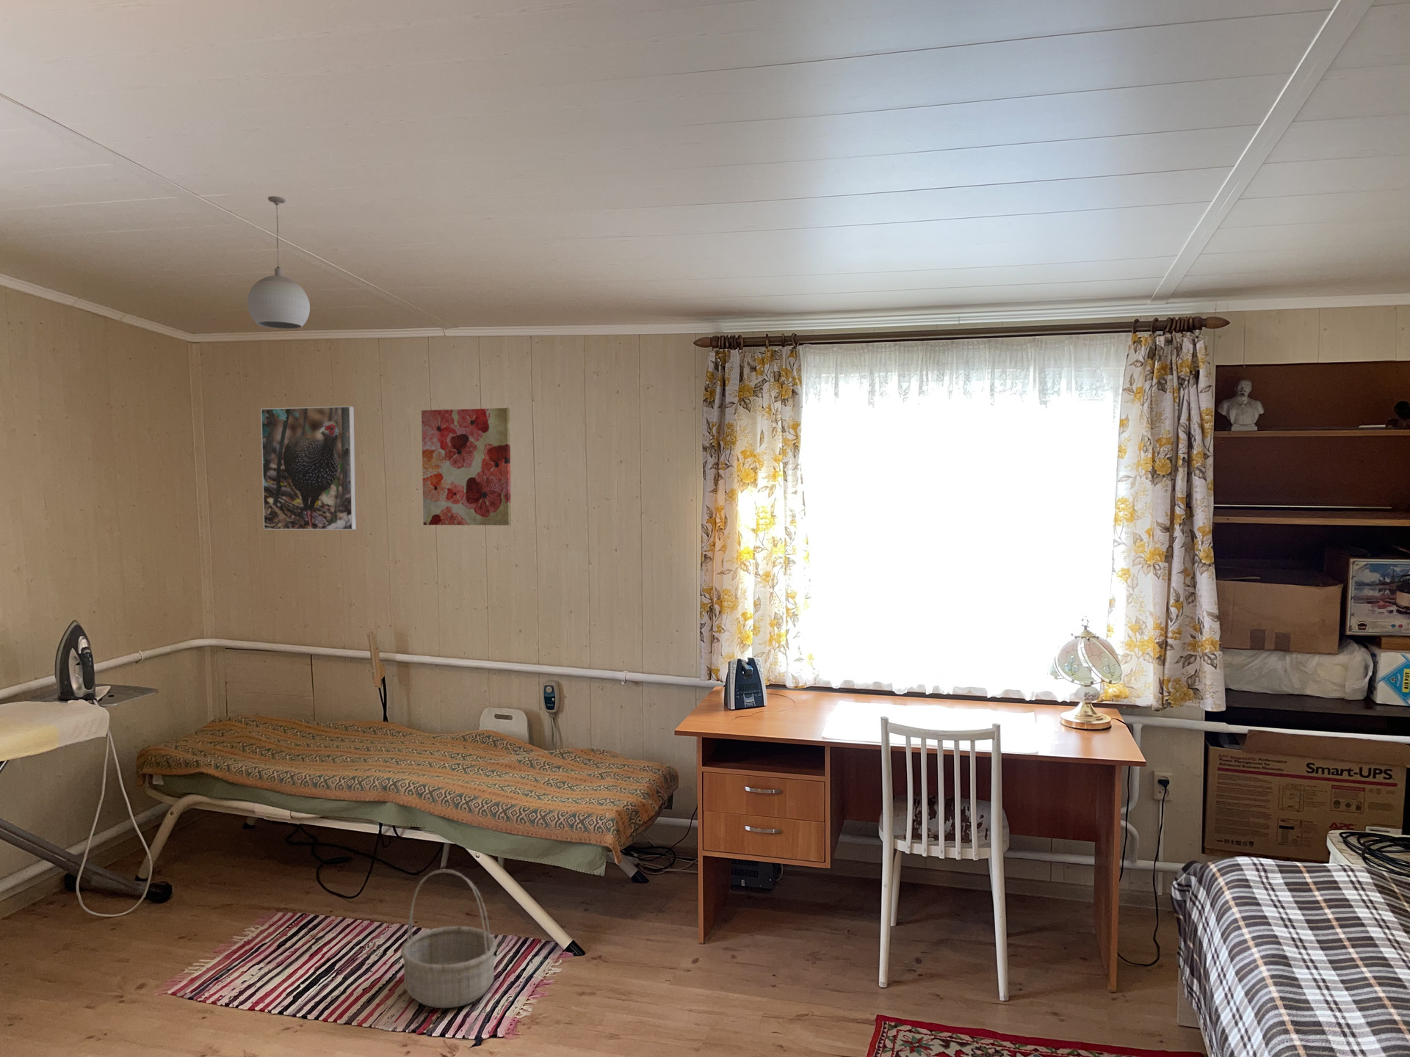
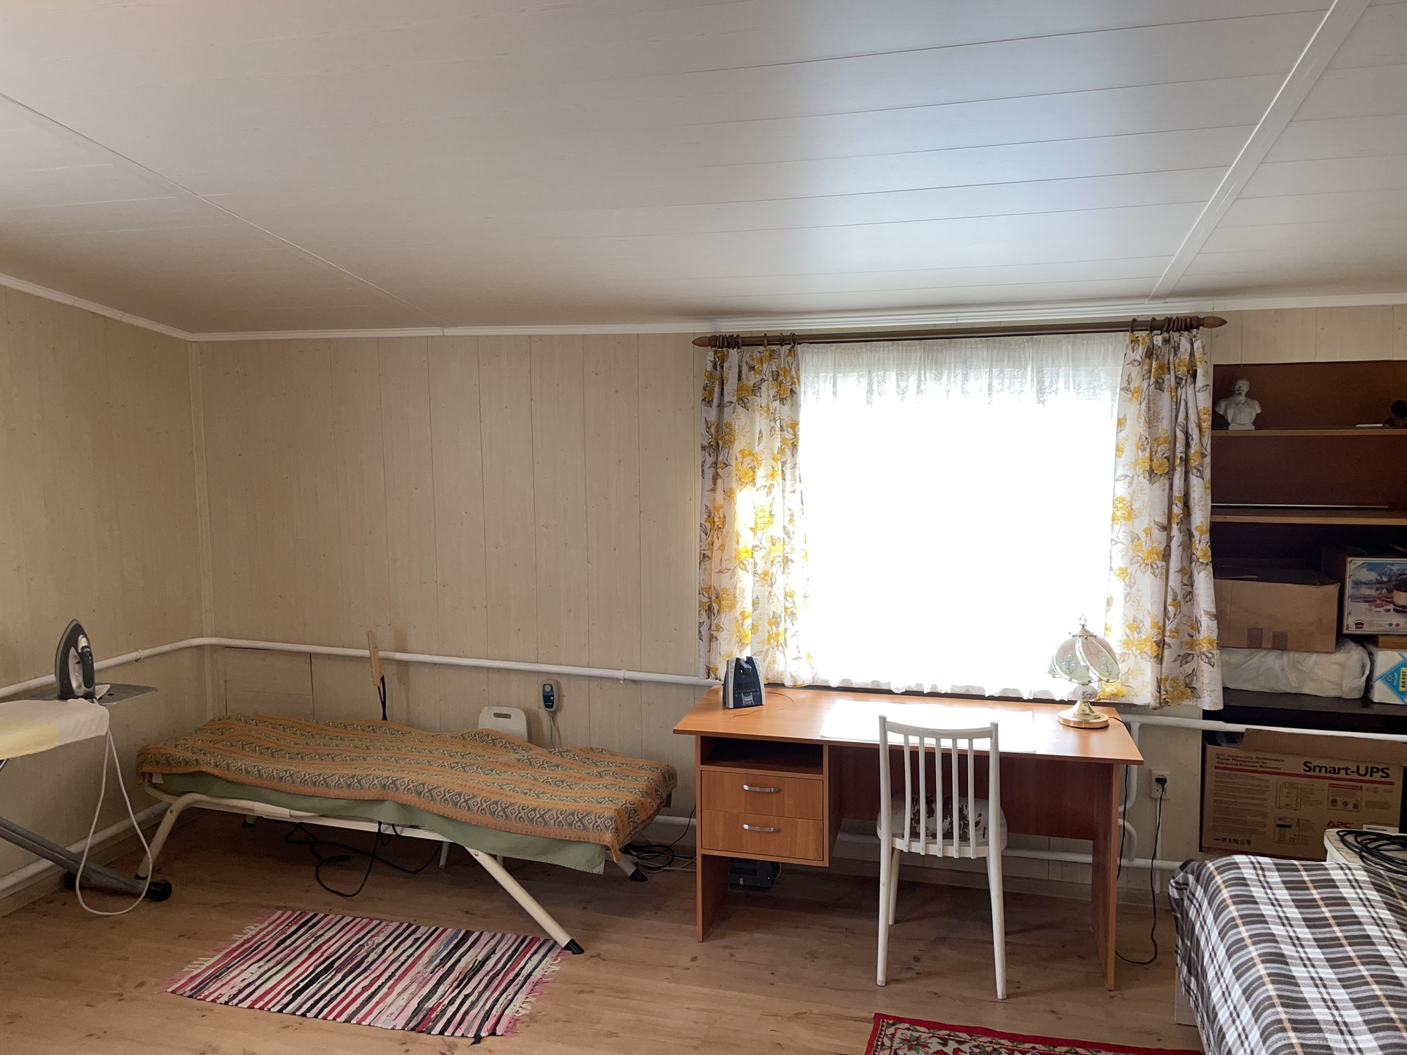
- wall art (465, 466)
- basket (449, 930)
- pendant light (278, 262)
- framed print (308, 469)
